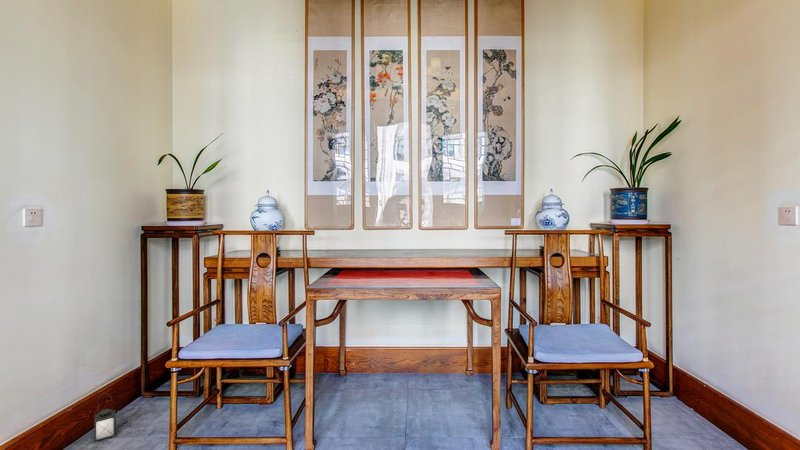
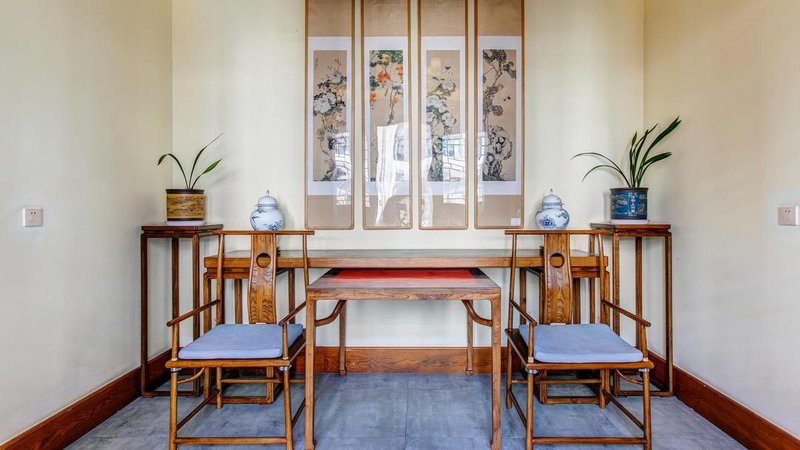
- lantern (105, 414)
